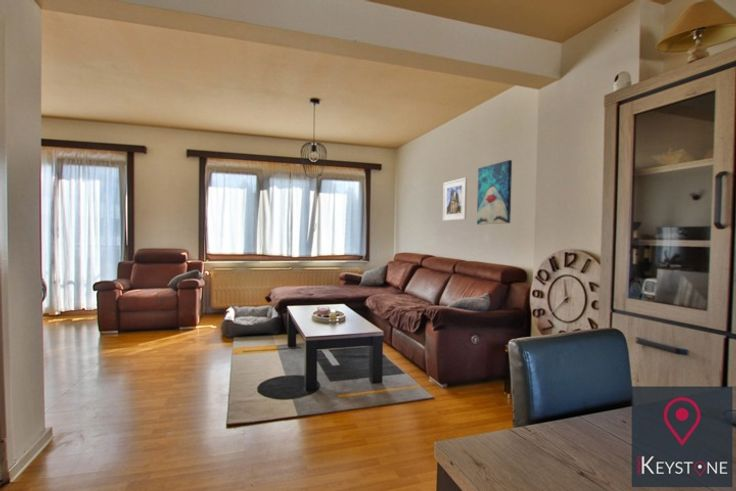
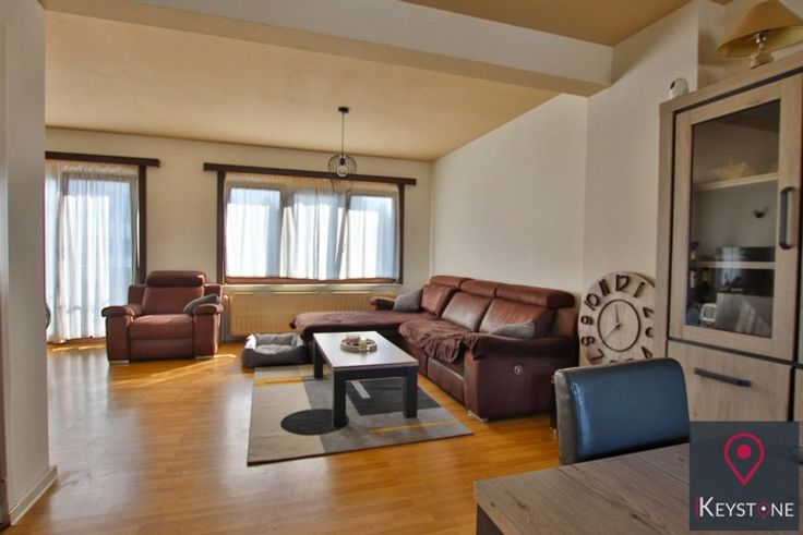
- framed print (454, 200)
- wall art (493, 194)
